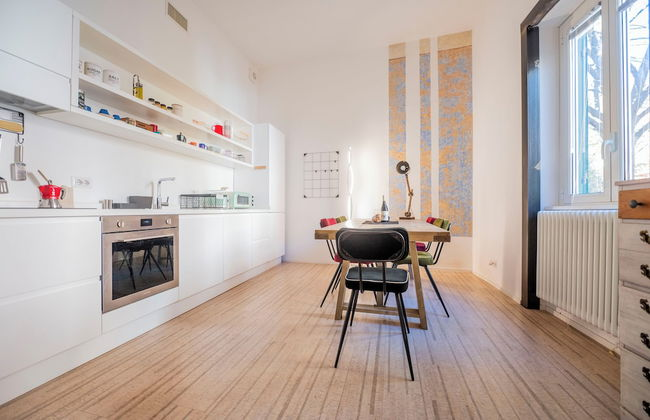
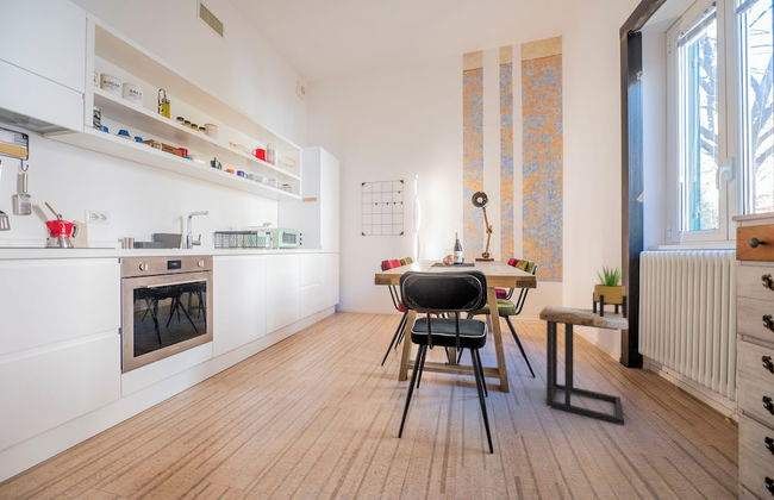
+ potted plant (608, 289)
+ side table (572, 358)
